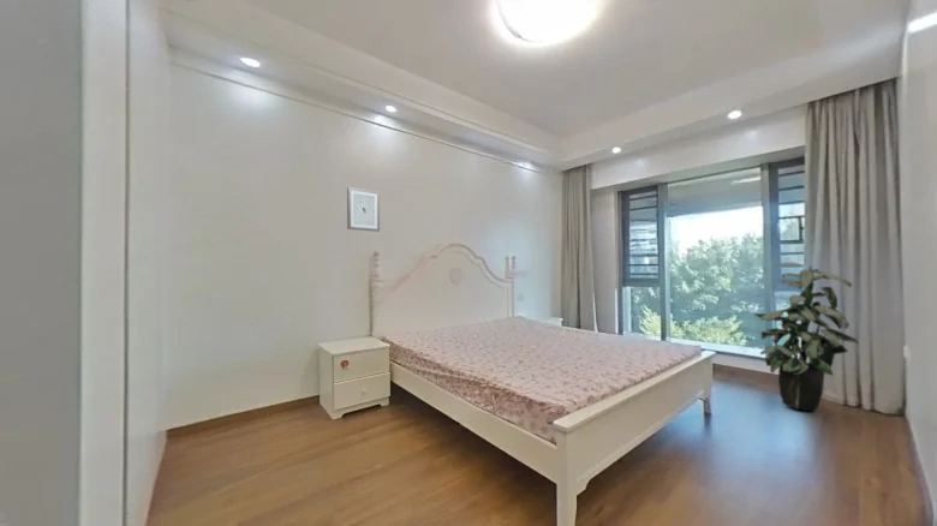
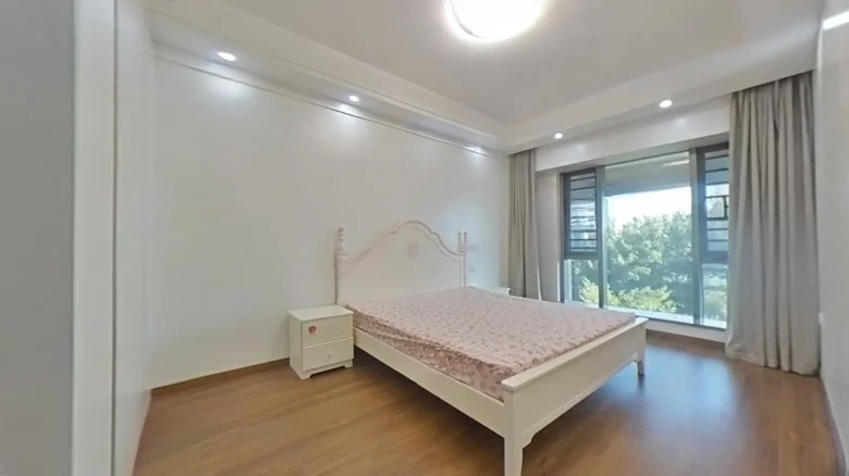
- indoor plant (799, 334)
- wall art (363, 209)
